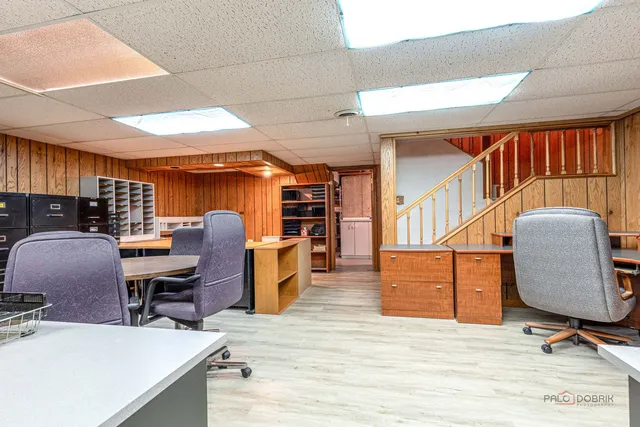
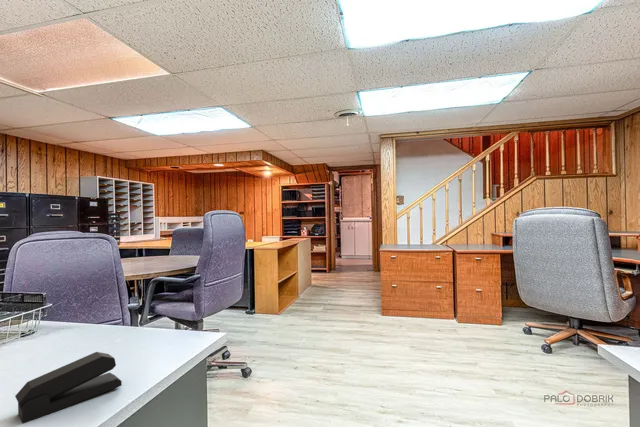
+ stapler (72, 380)
